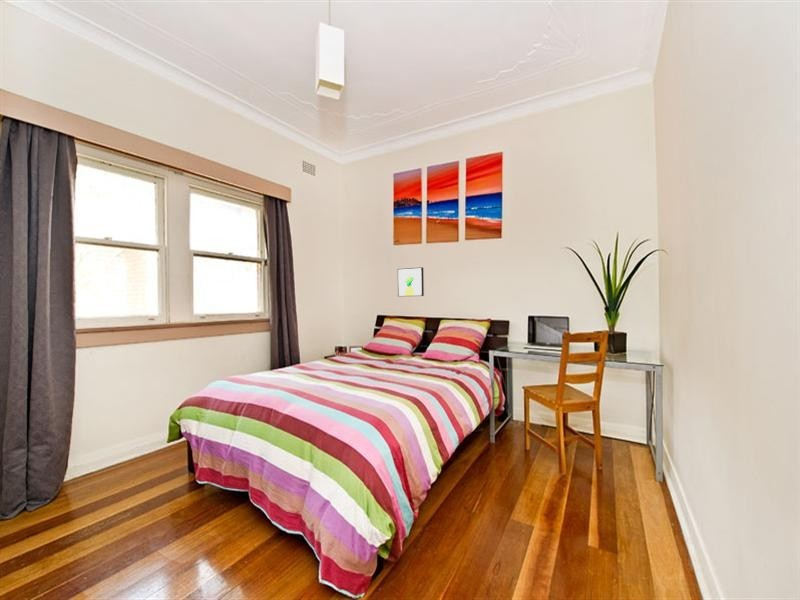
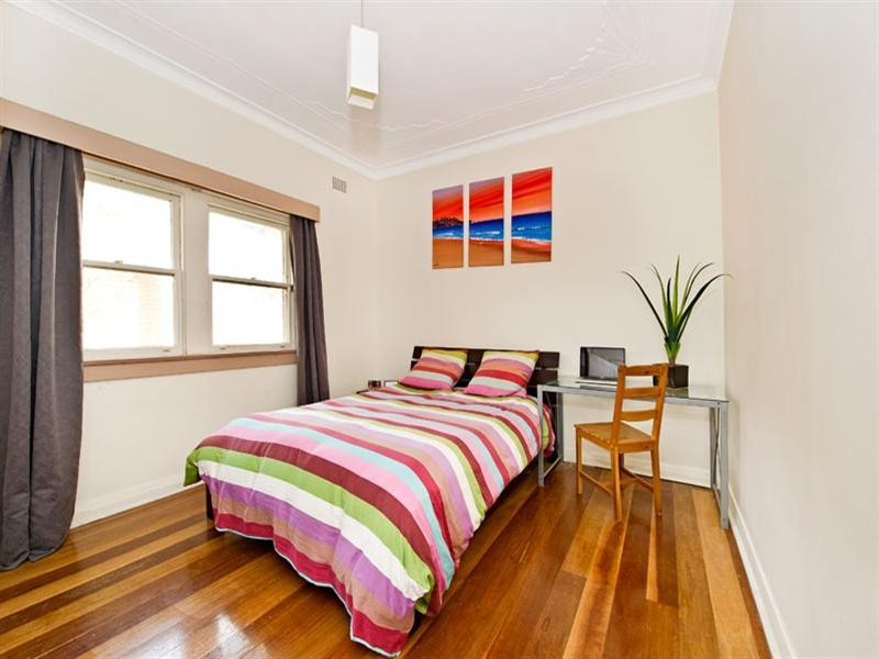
- wall art (410, 282)
